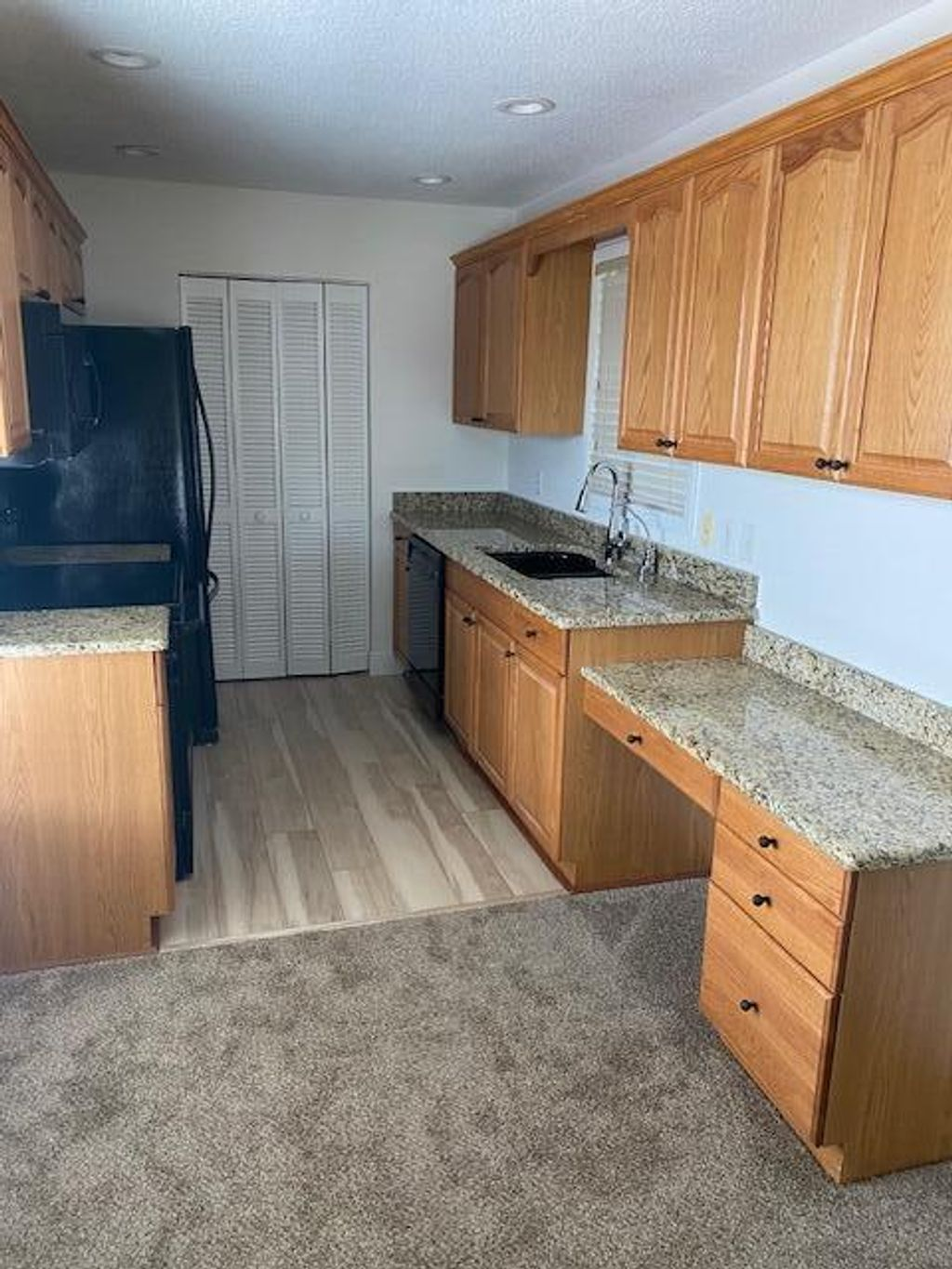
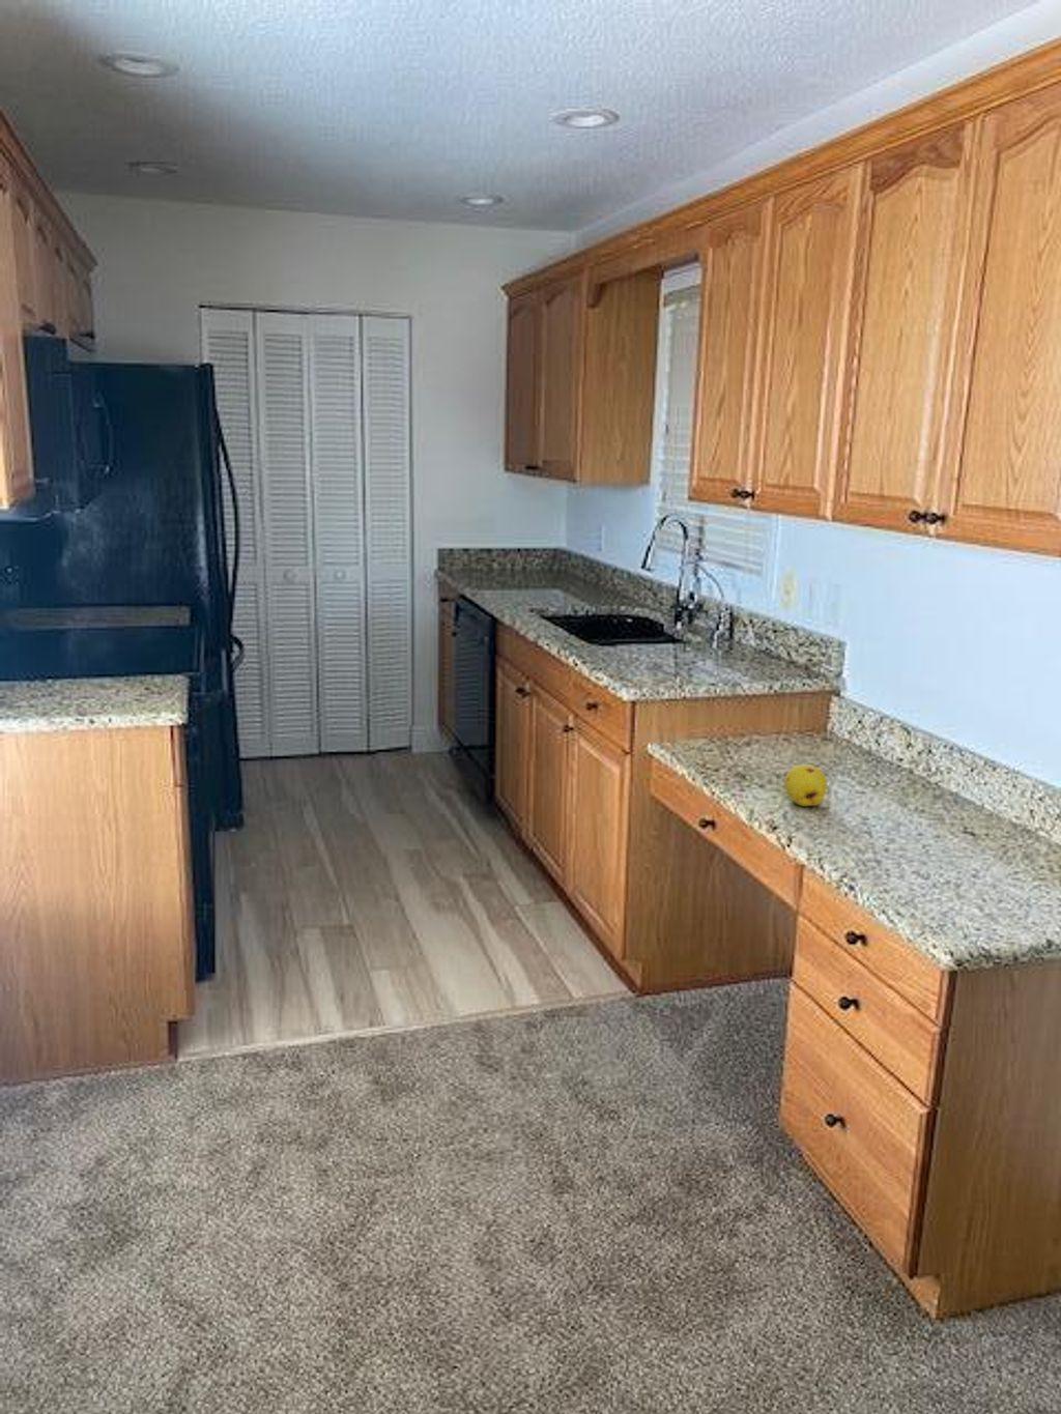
+ fruit (805, 783)
